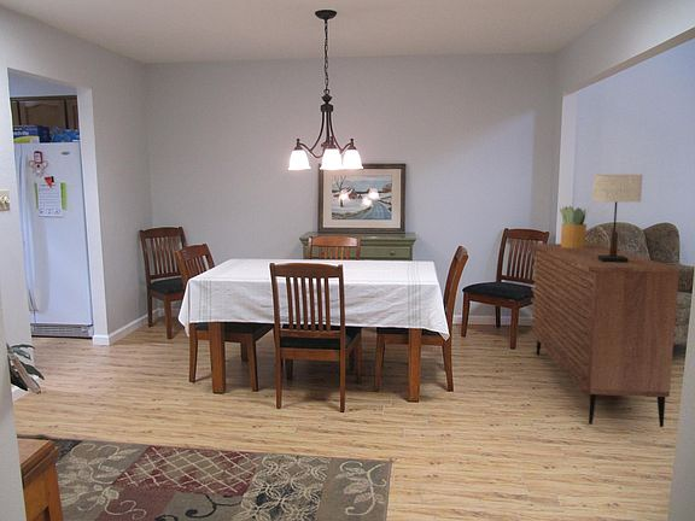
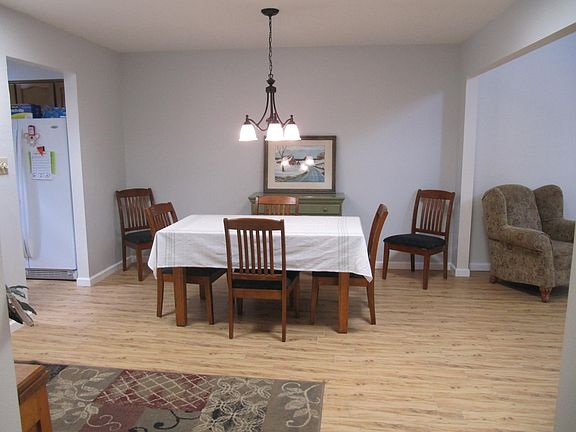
- potted plant (573, 226)
- sideboard (589, 321)
- table lamp (614, 217)
